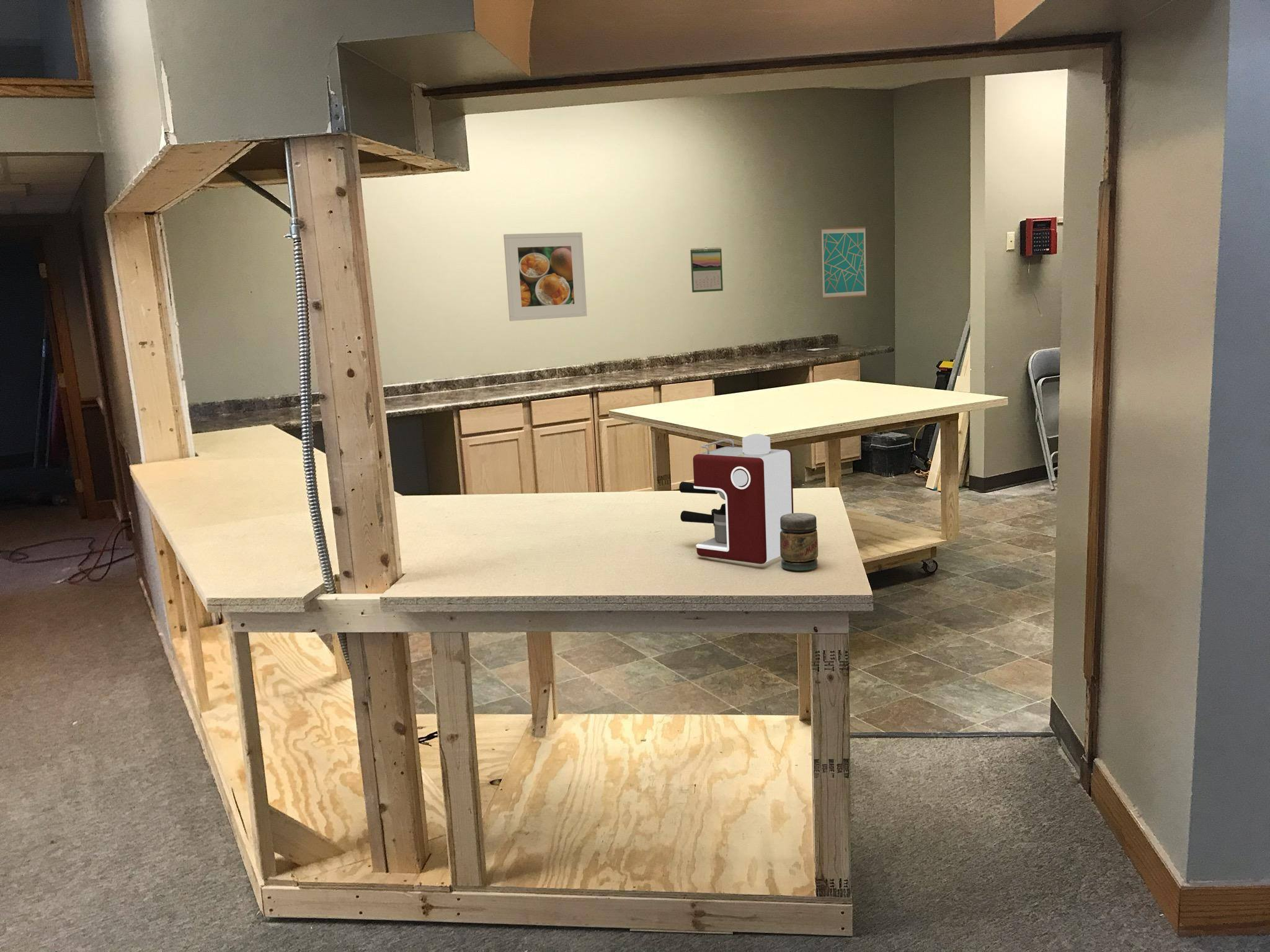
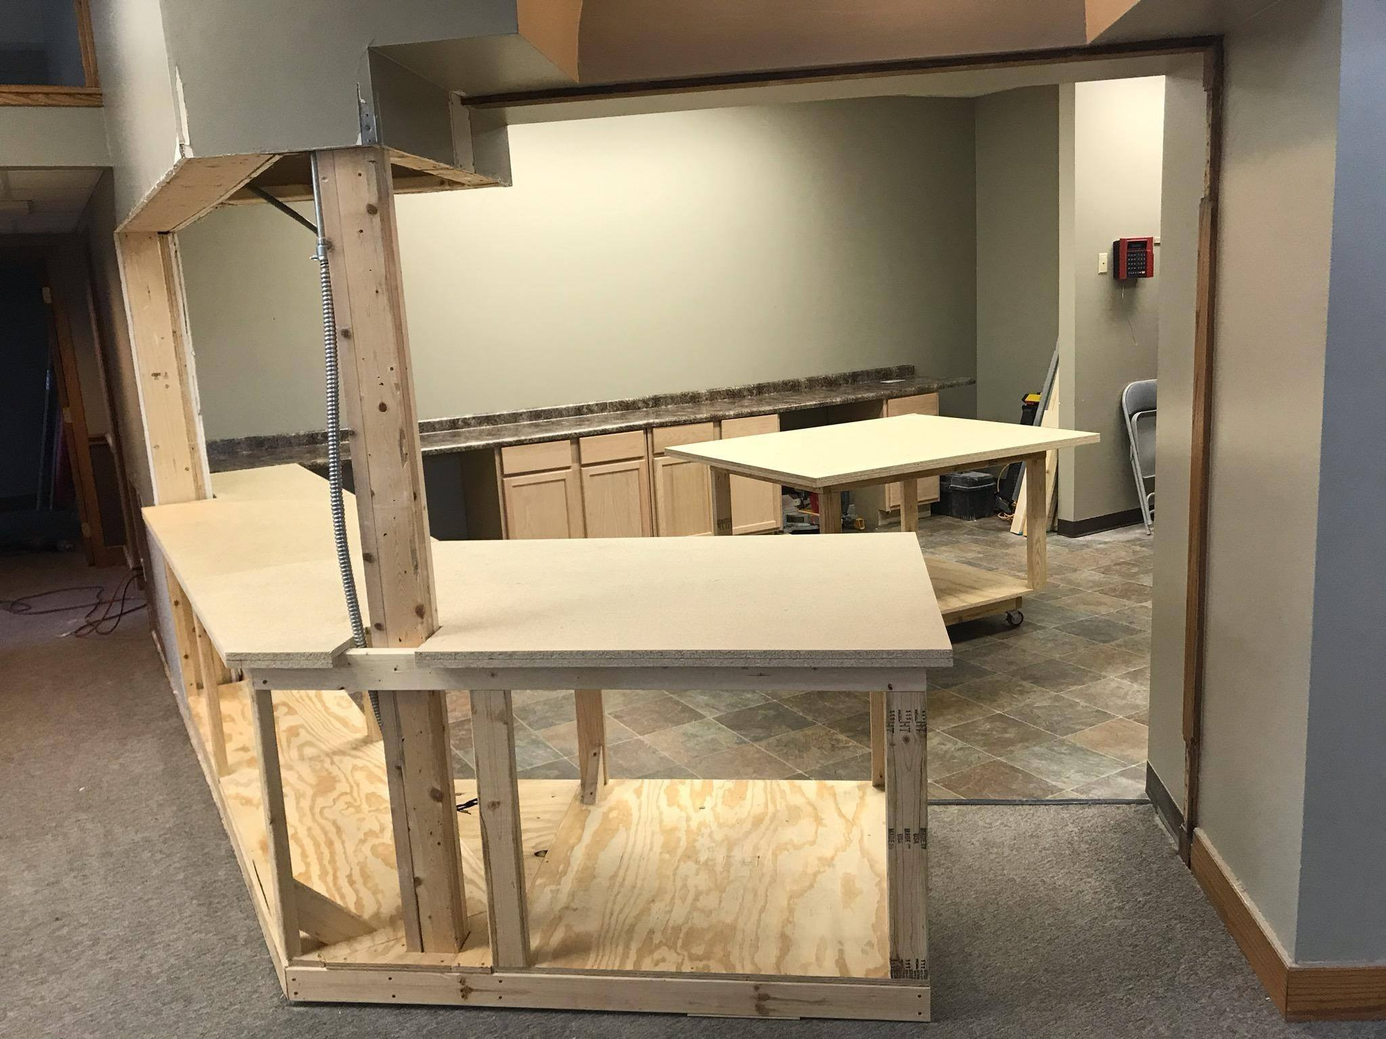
- calendar (706, 269)
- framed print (546, 276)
- jar (799, 541)
- coffee maker (727, 493)
- wall art (844, 262)
